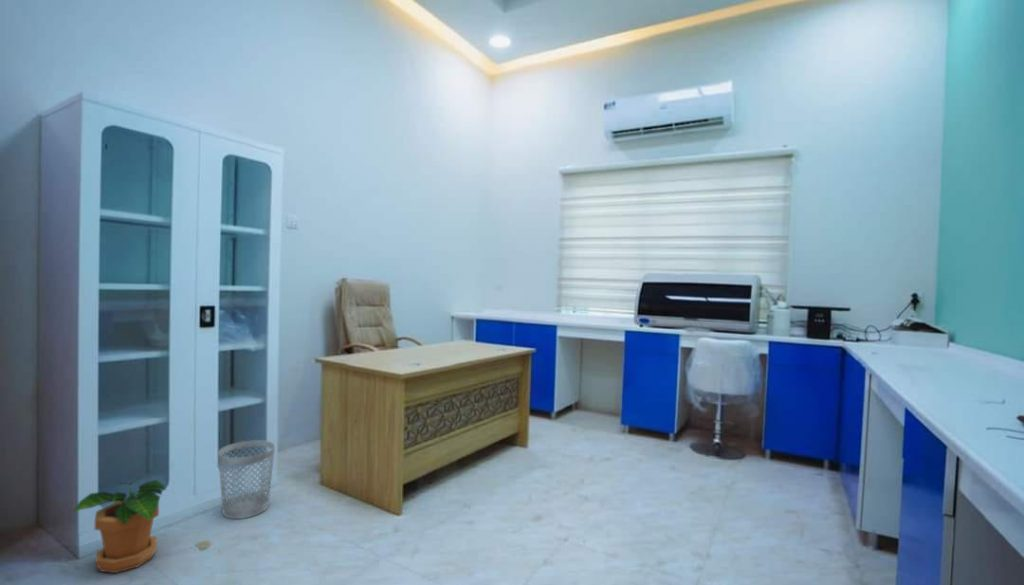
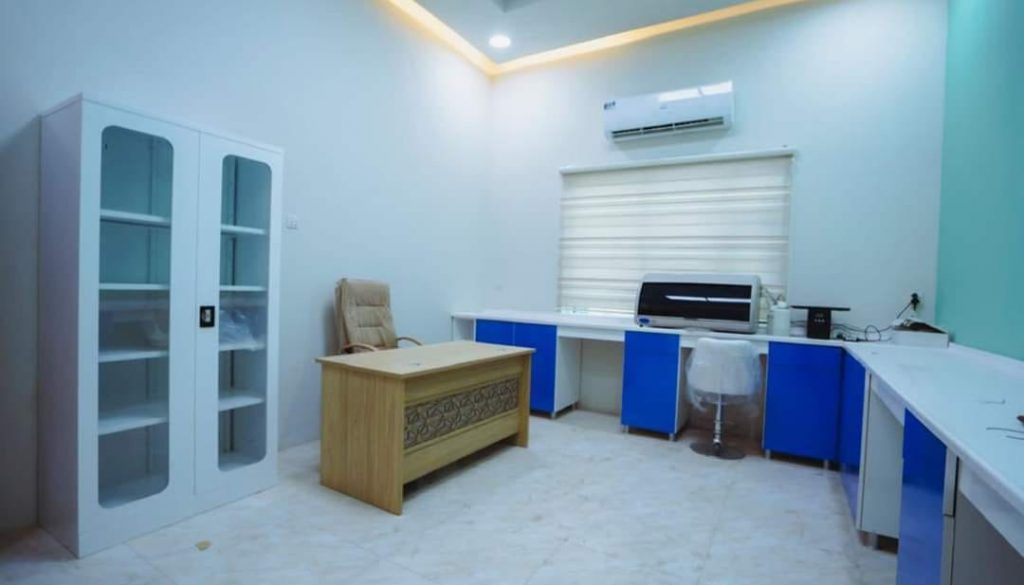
- wastebasket (245, 479)
- potted plant (125, 526)
